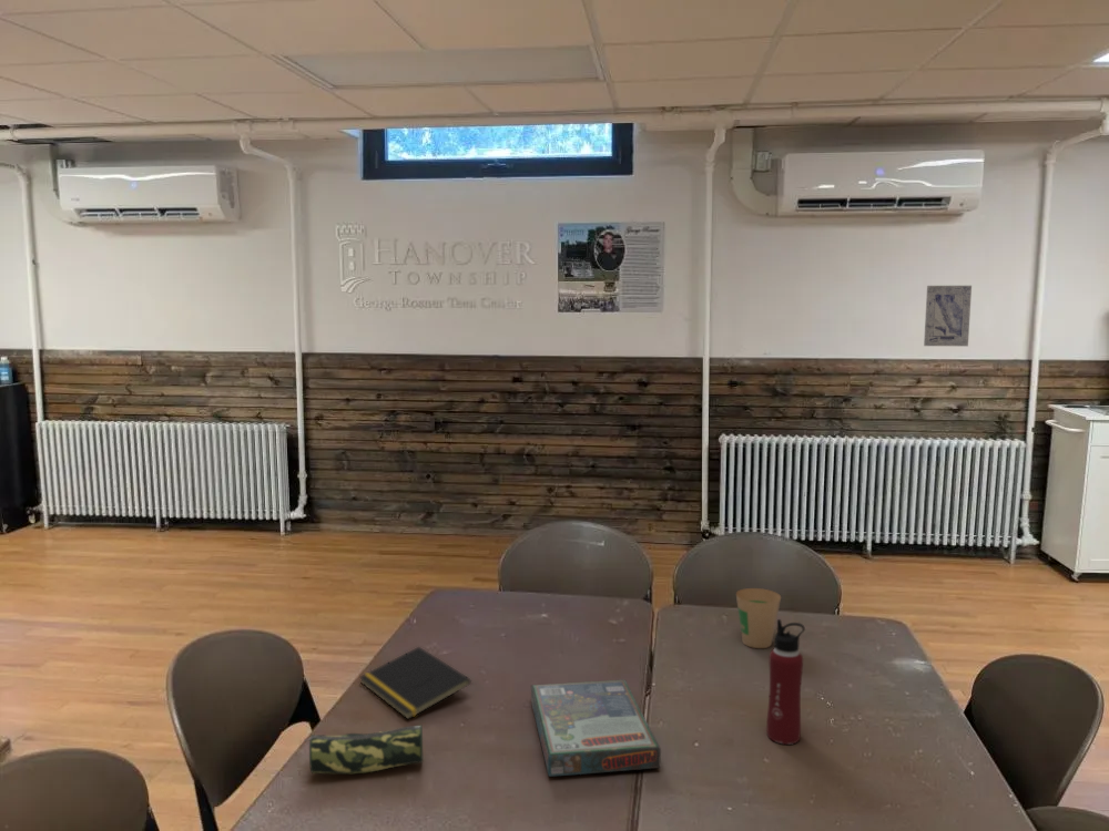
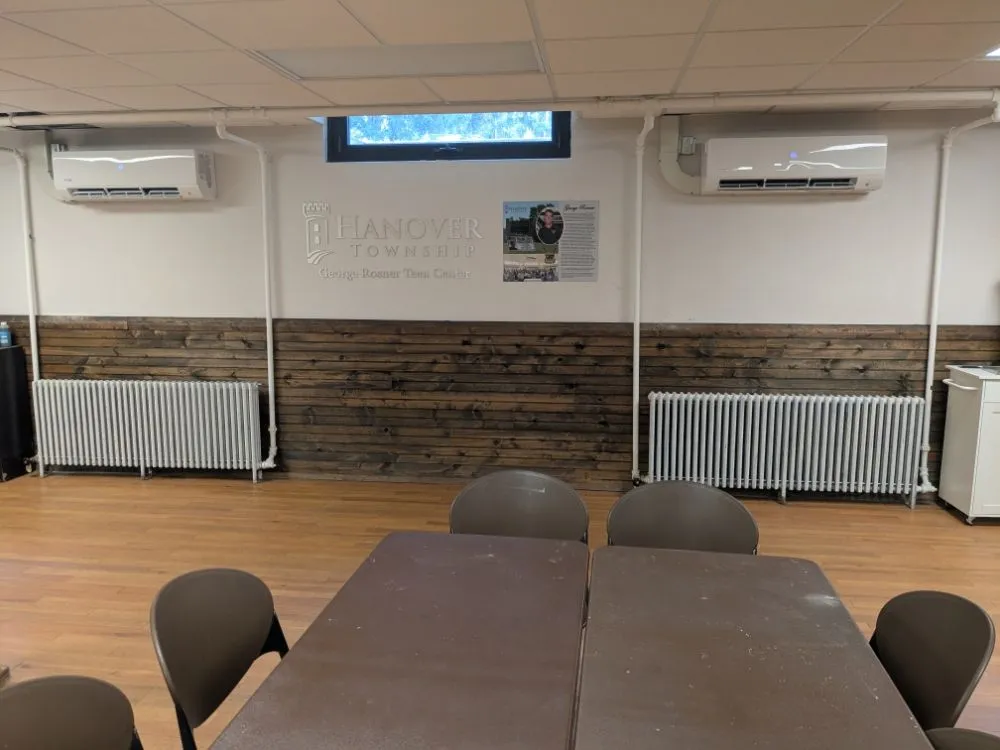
- pencil case (364, 750)
- paper cup (757, 618)
- water bottle (785, 678)
- notepad (414, 680)
- wall art (947, 316)
- board game (590, 722)
